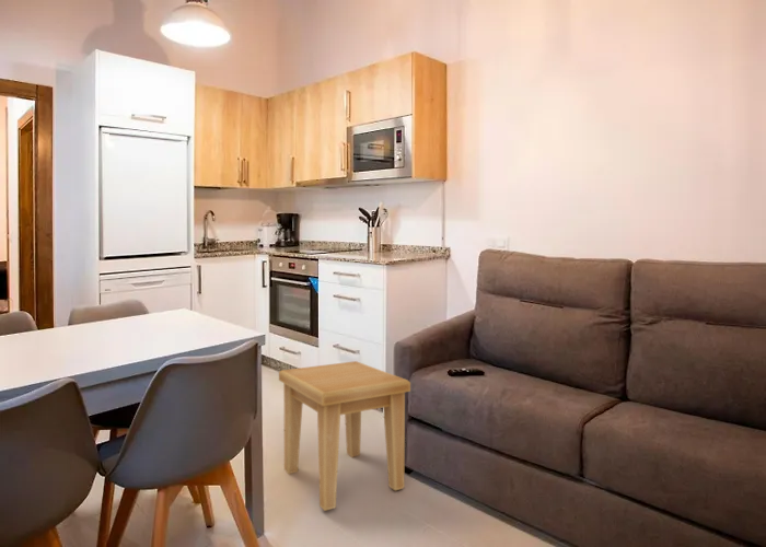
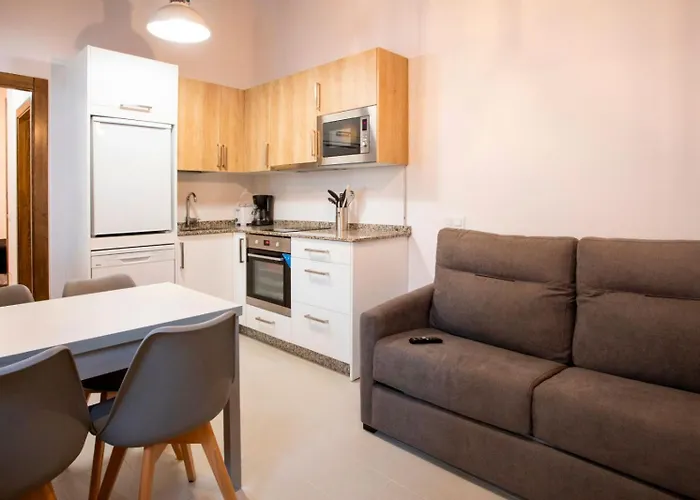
- side table (339, 424)
